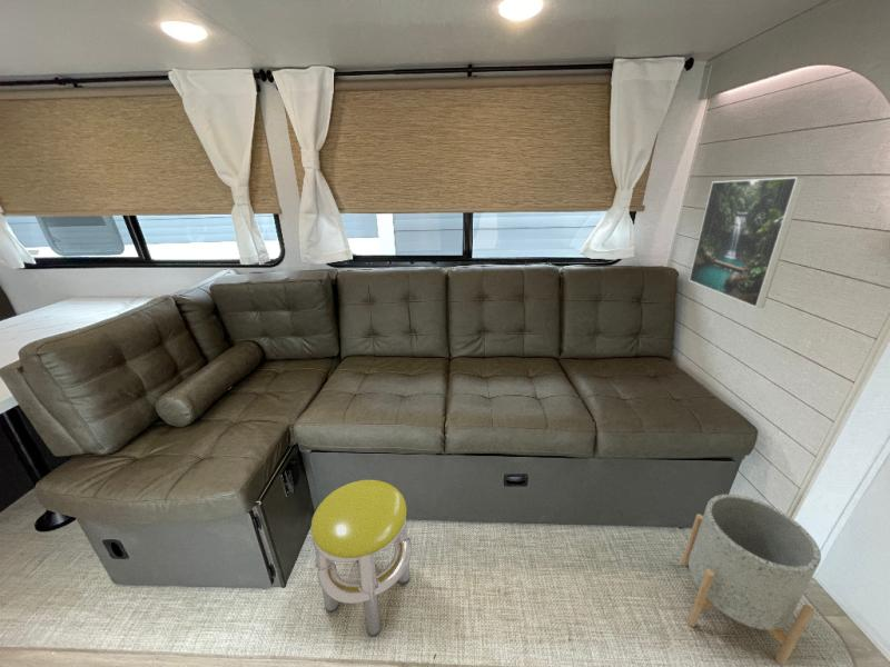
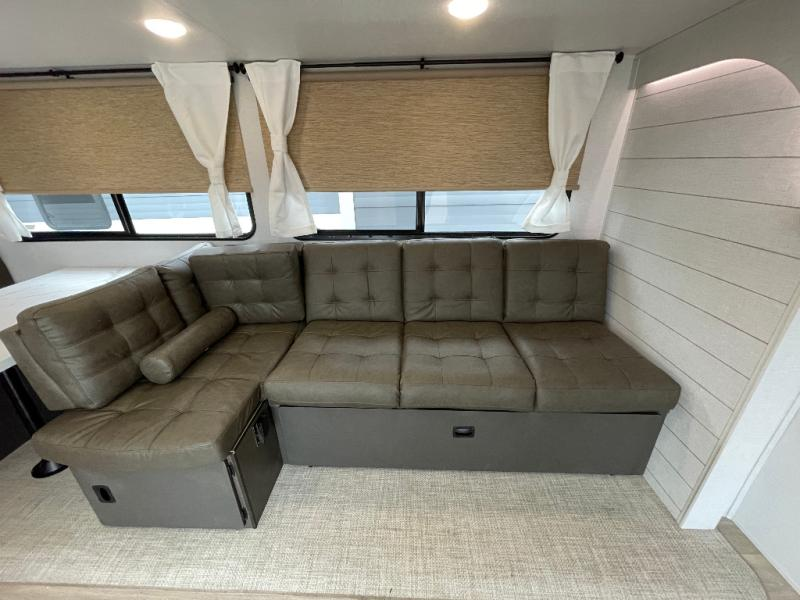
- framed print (735, 239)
- planter (742, 569)
- stool (364, 551)
